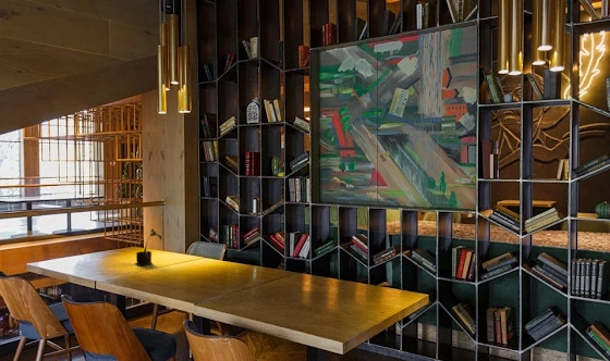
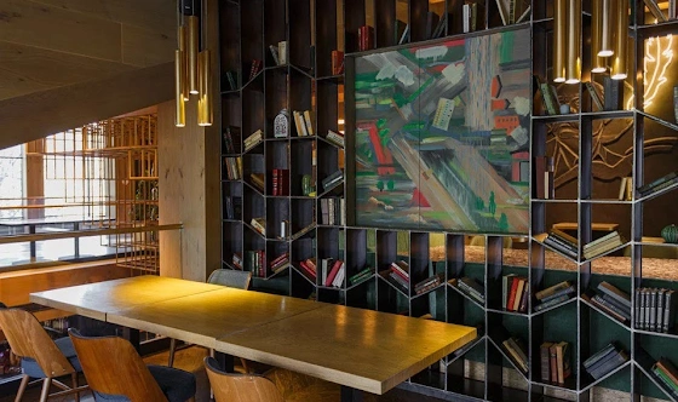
- potted plant (146, 246)
